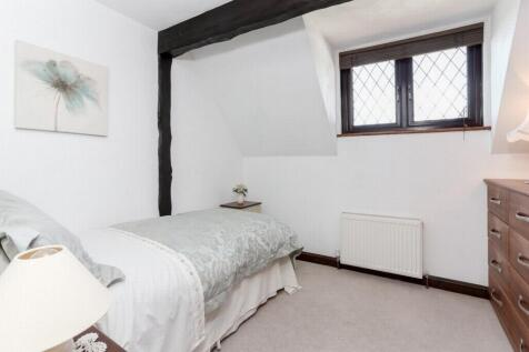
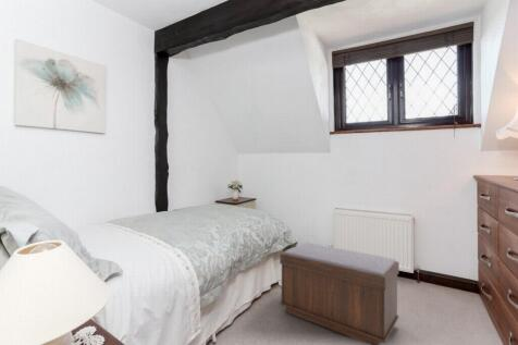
+ bench (336, 285)
